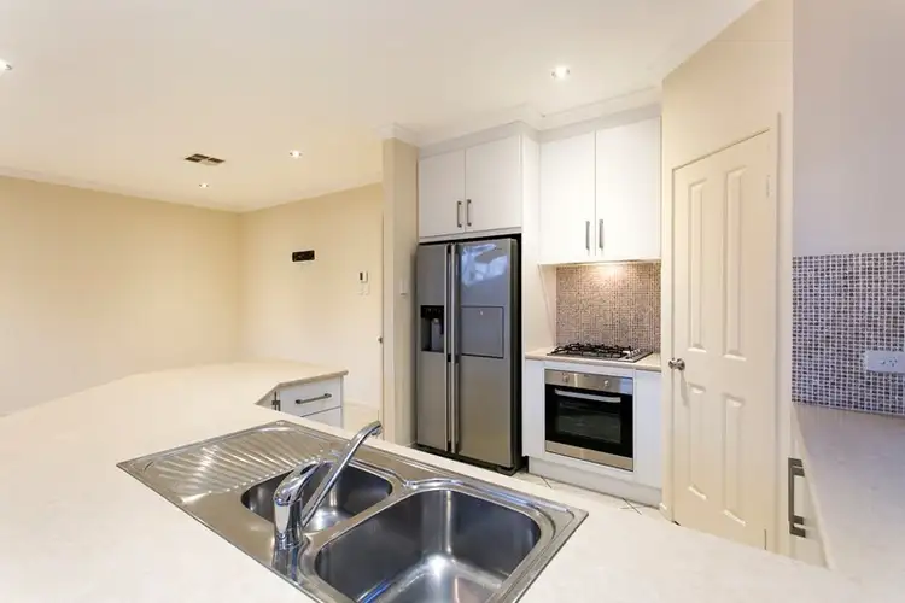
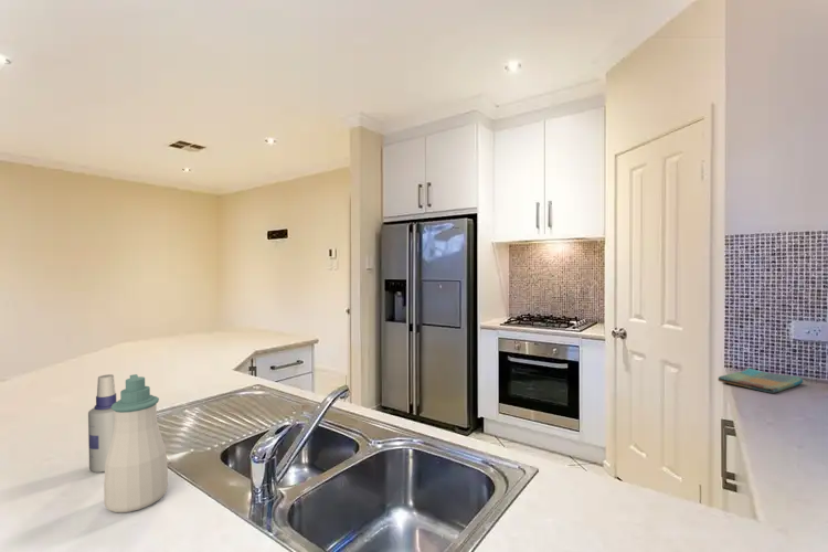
+ spray bottle (106, 421)
+ soap bottle (136, 438)
+ dish towel (760, 379)
